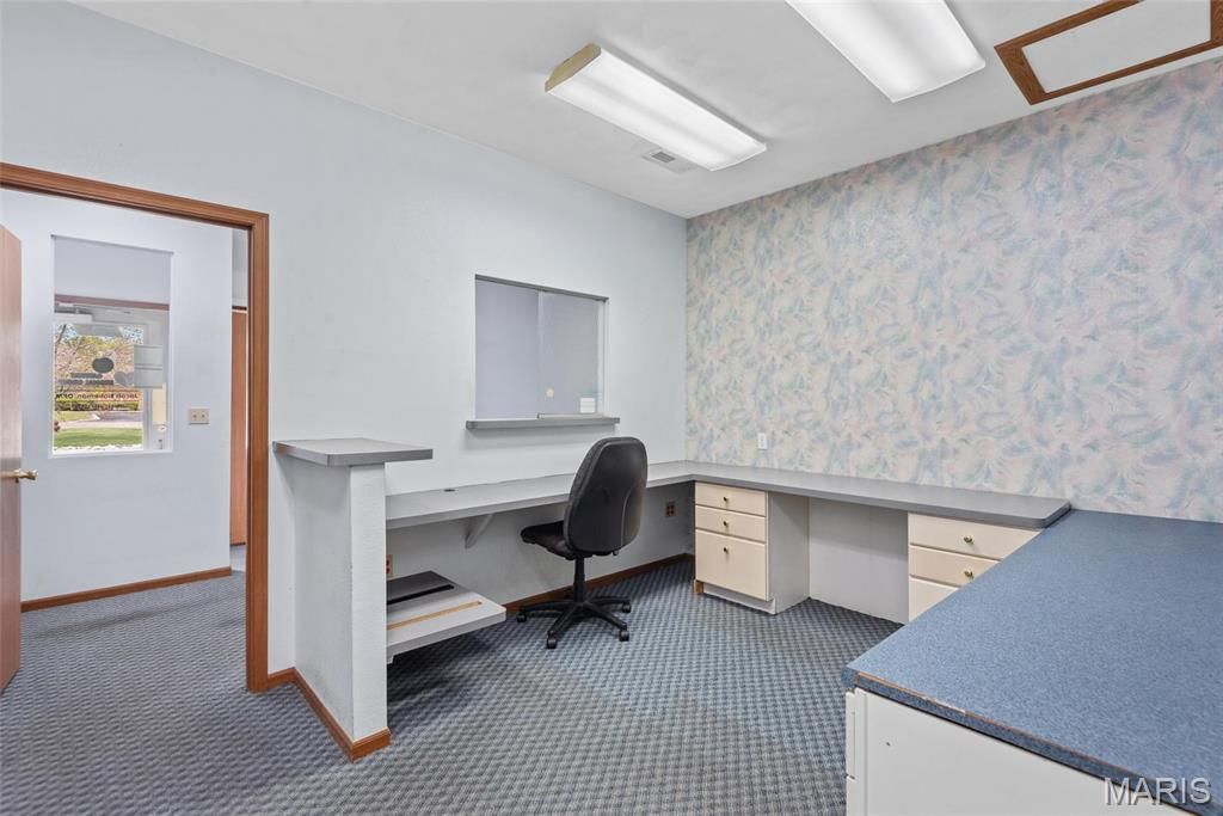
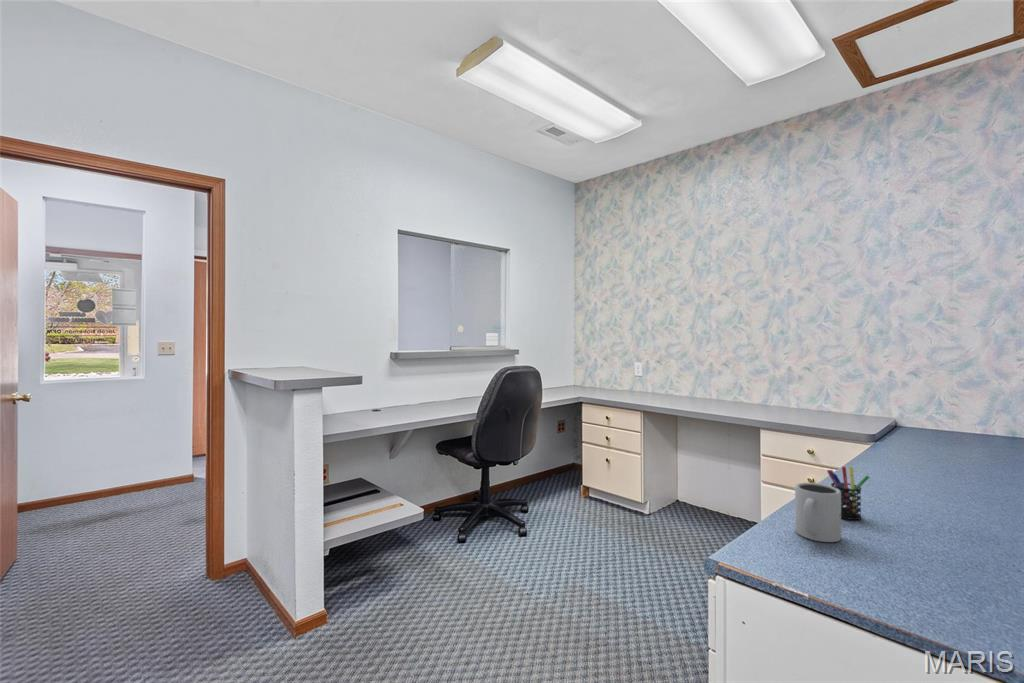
+ pen holder (849, 490)
+ mug (815, 513)
